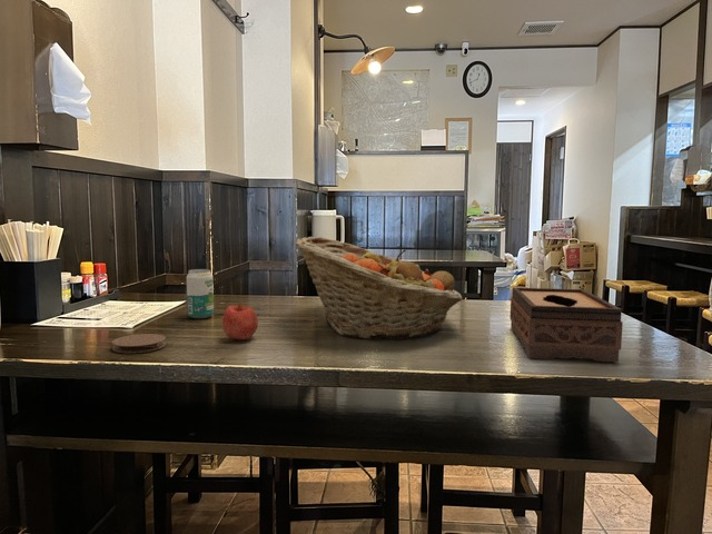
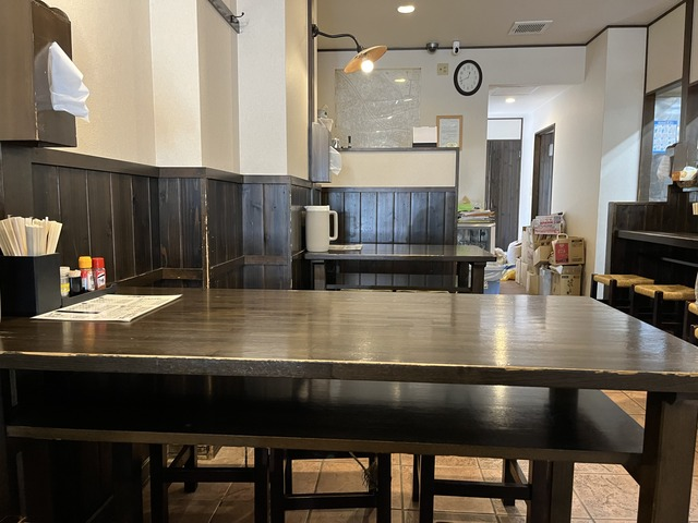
- coaster (139, 343)
- tissue box (558, 319)
- beverage can (199, 293)
- fruit basket (376, 280)
- apple (240, 319)
